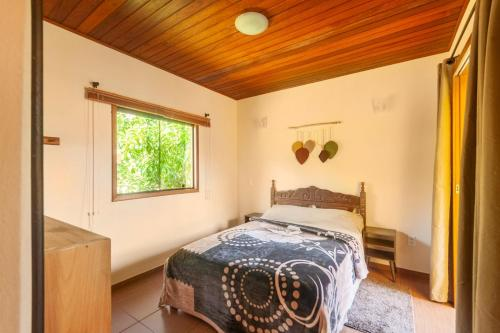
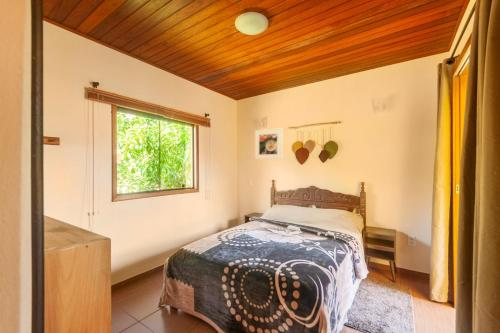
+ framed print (268, 144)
